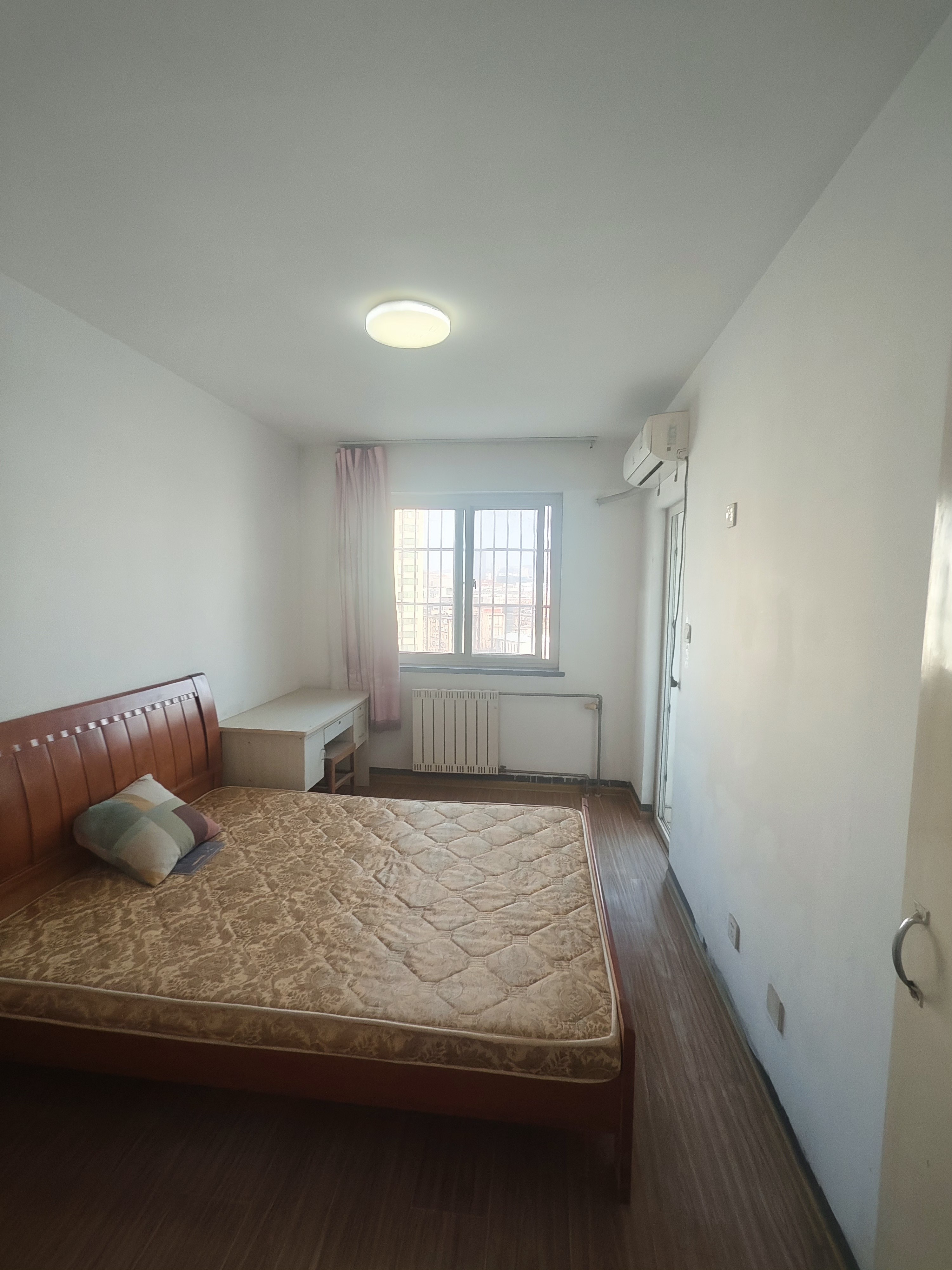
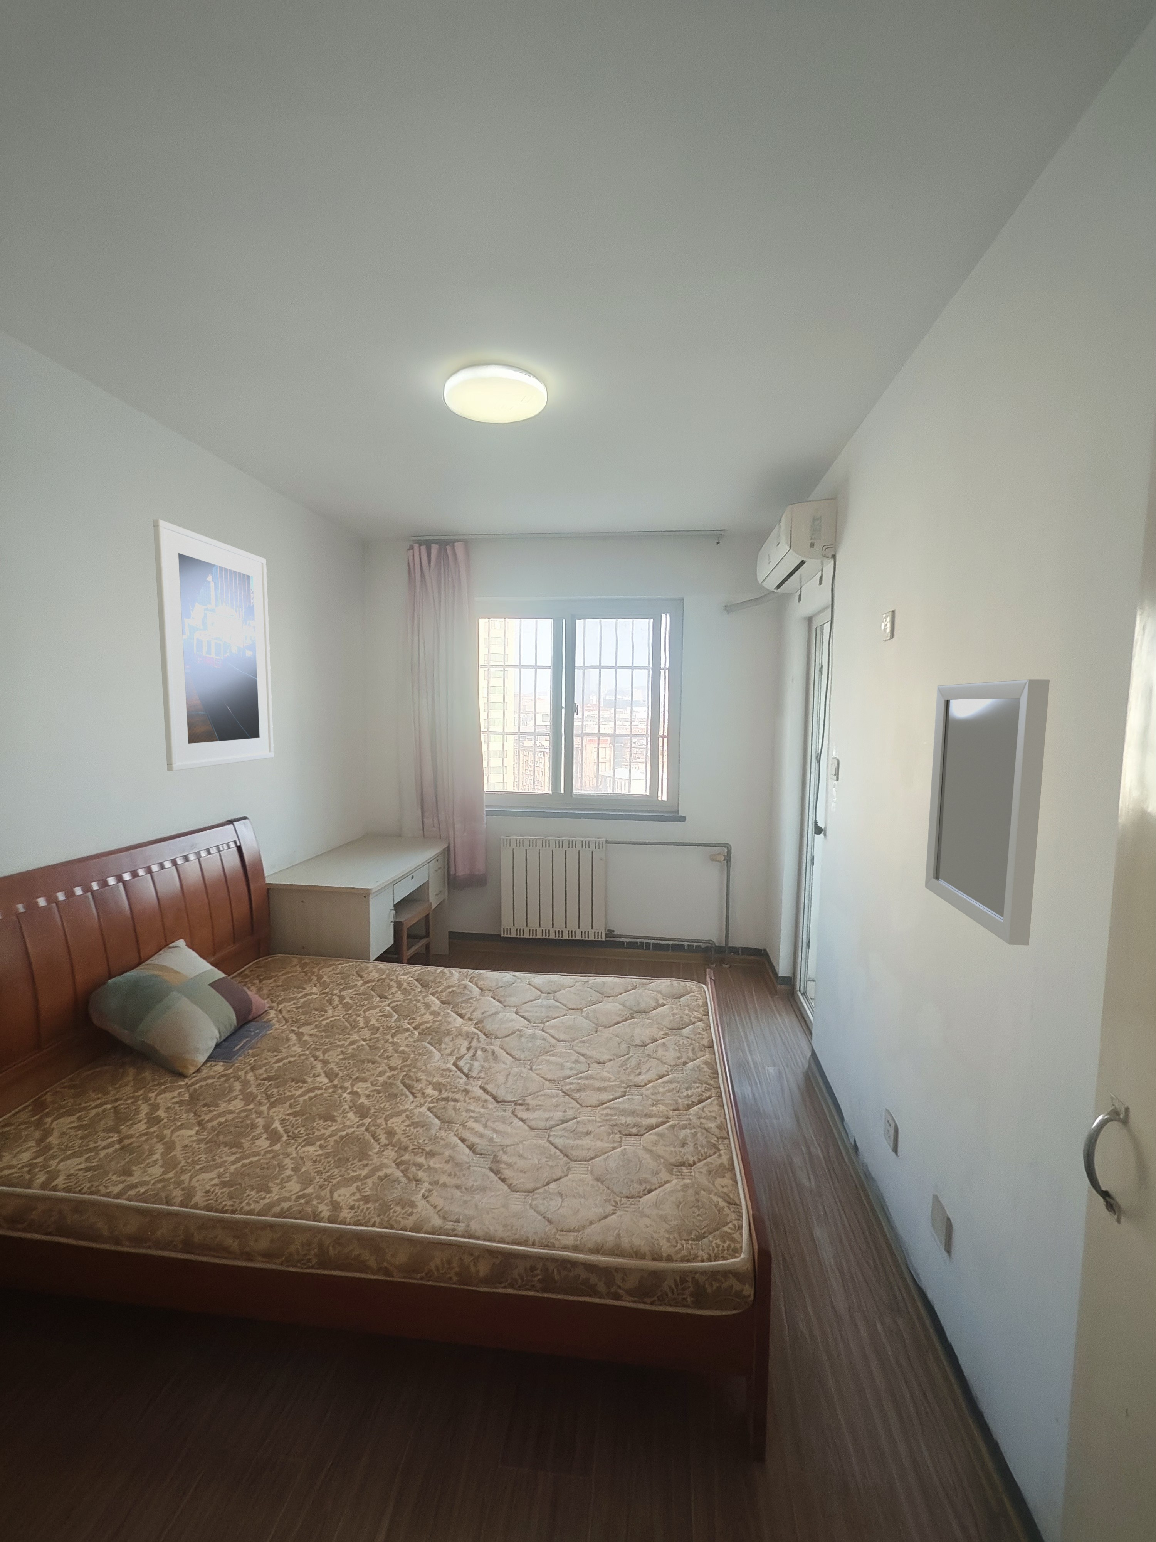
+ home mirror (979, 799)
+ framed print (221, 654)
